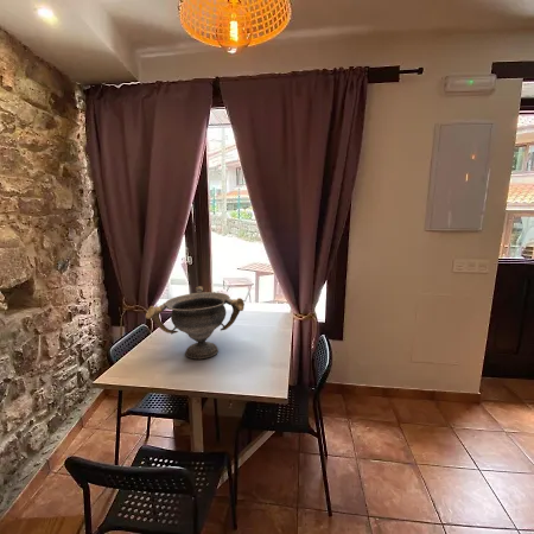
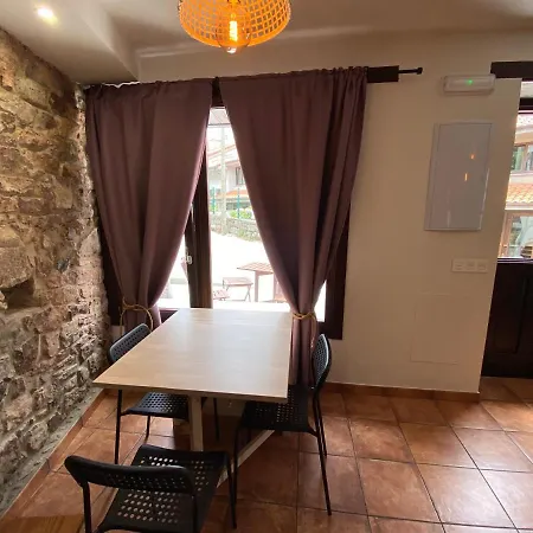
- decorative bowl (201, 325)
